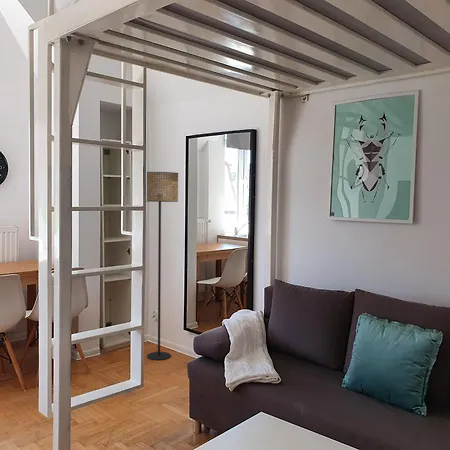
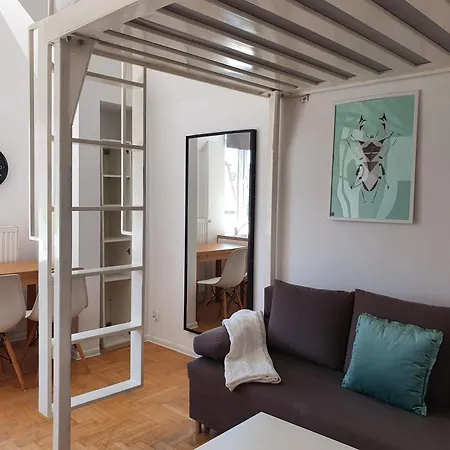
- floor lamp (159, 265)
